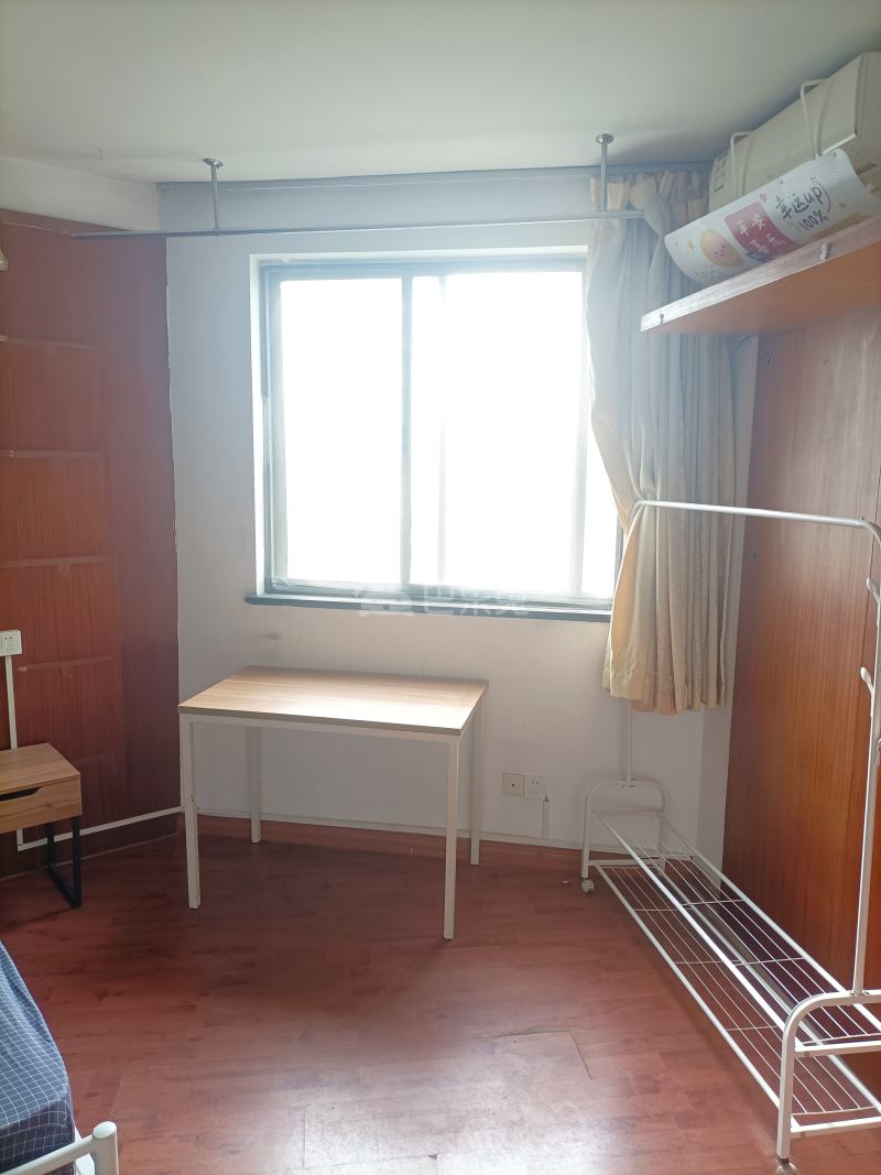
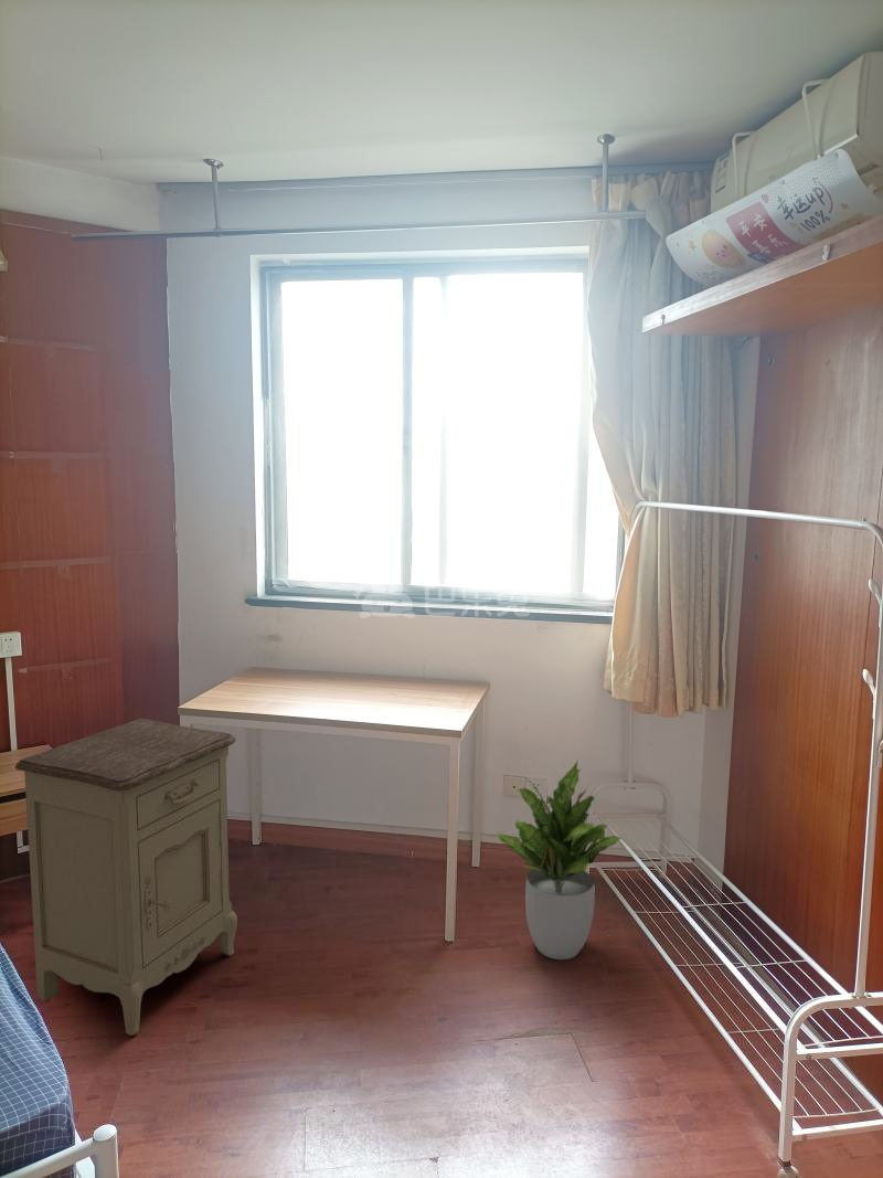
+ nightstand (145, 864)
+ potted plant (557, 858)
